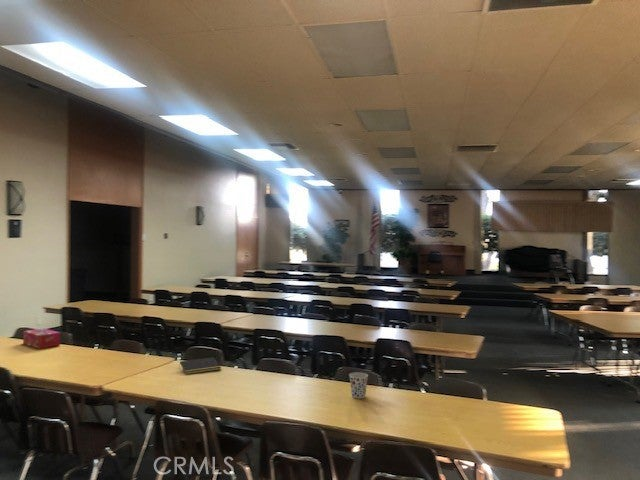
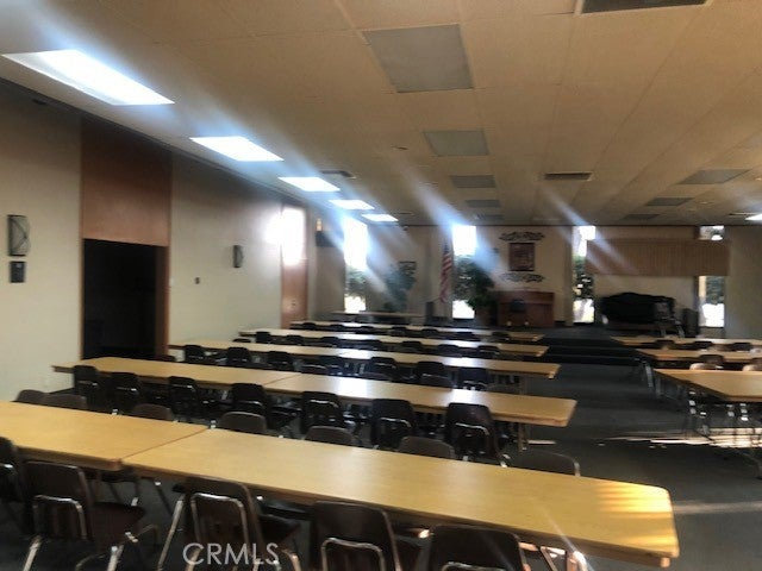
- tissue box (41, 338)
- cup (358, 385)
- notepad (200, 365)
